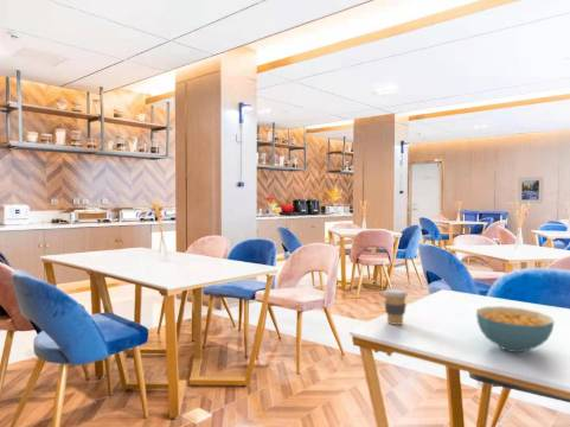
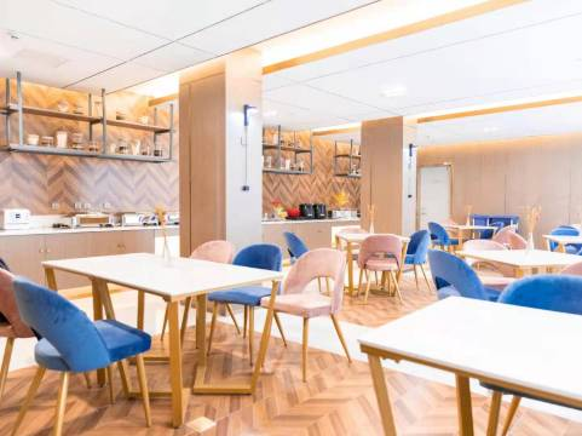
- cereal bowl (512, 331)
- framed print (530, 190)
- coffee cup (395, 306)
